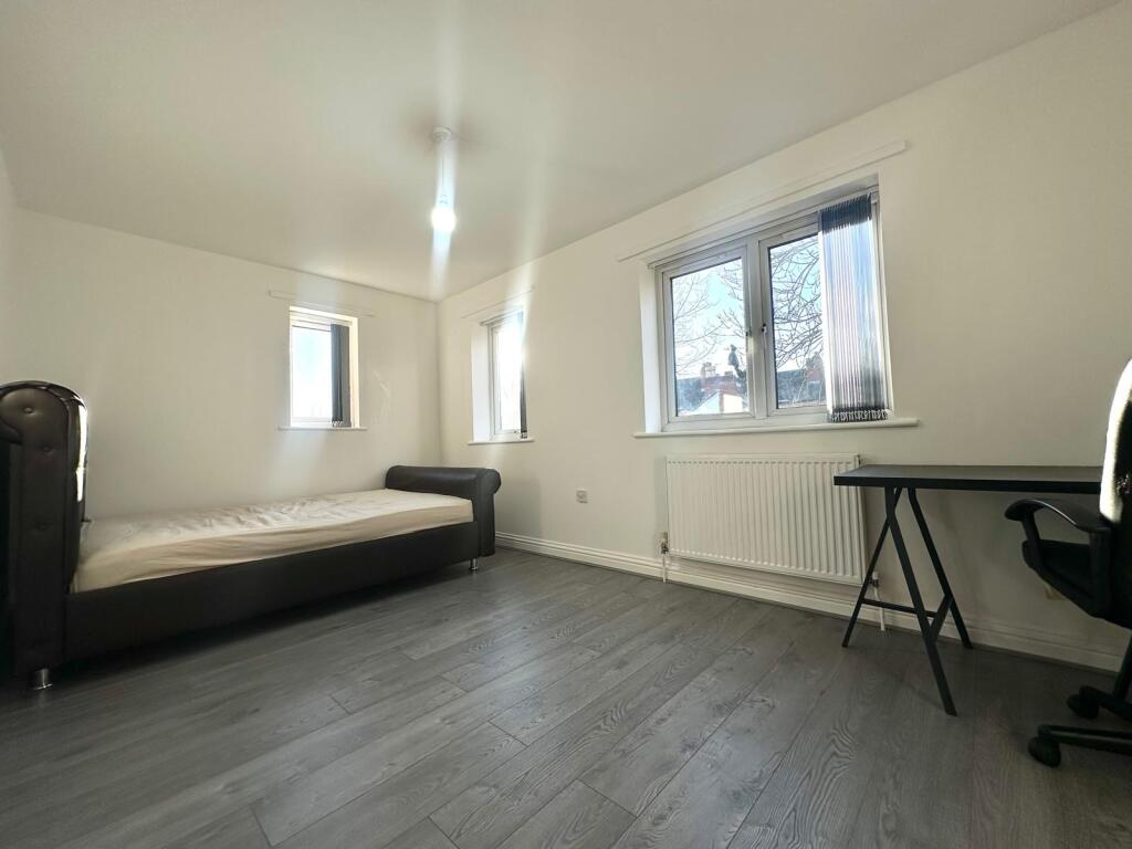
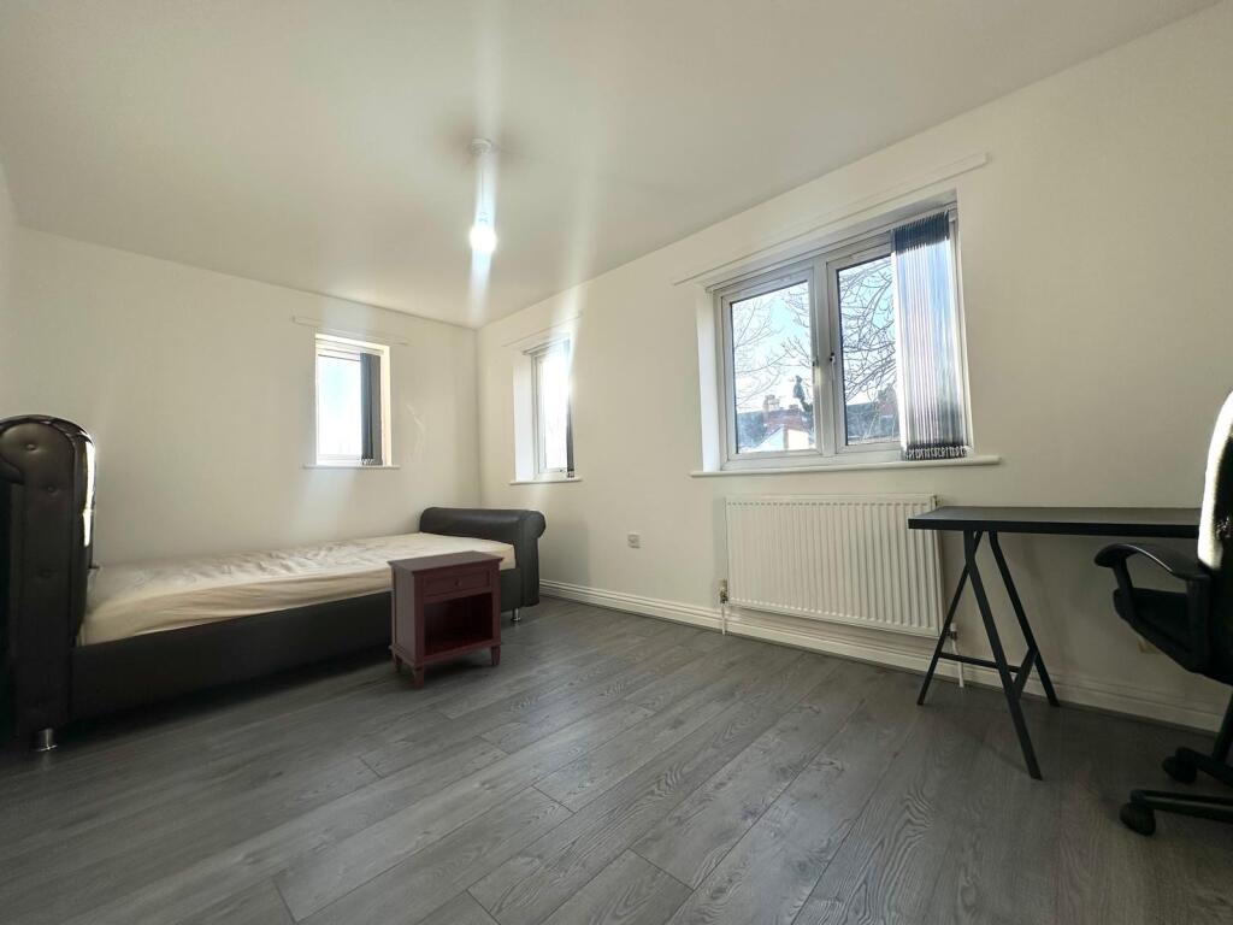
+ nightstand (446, 613)
